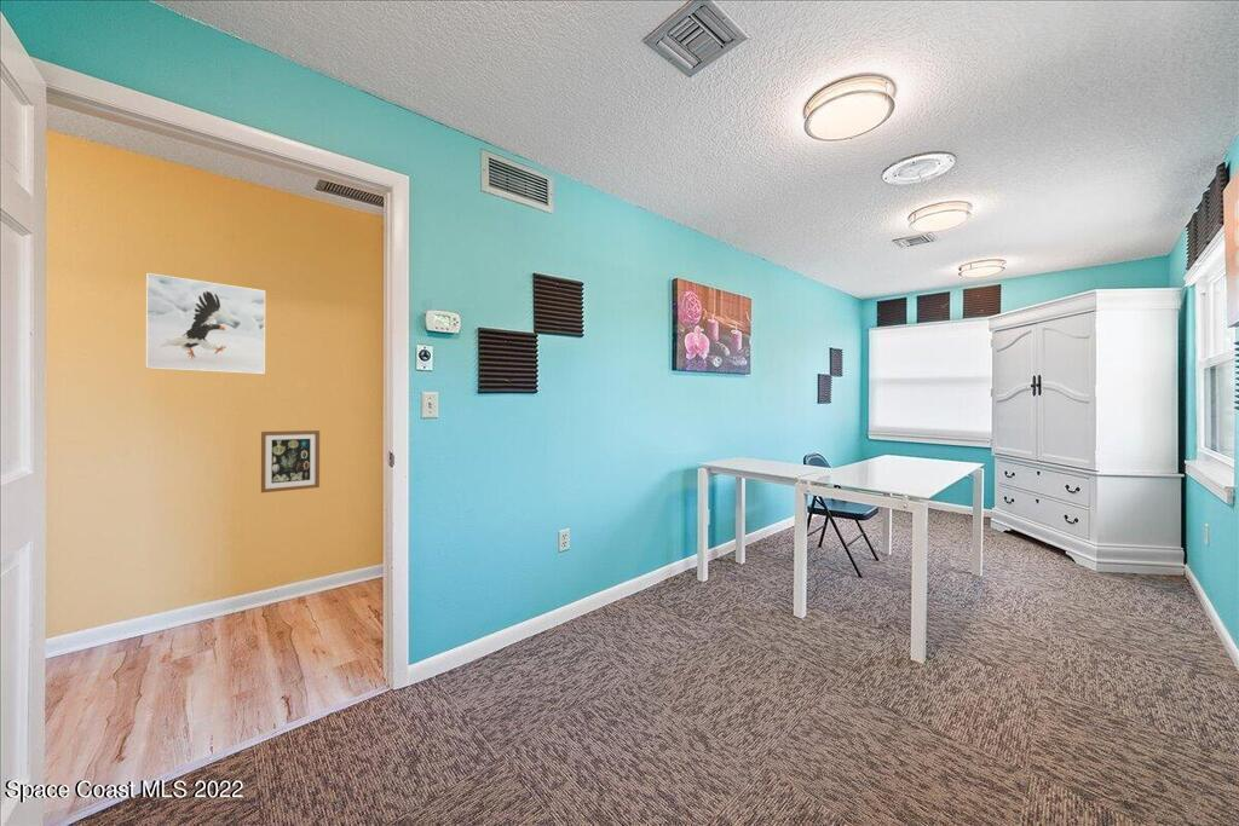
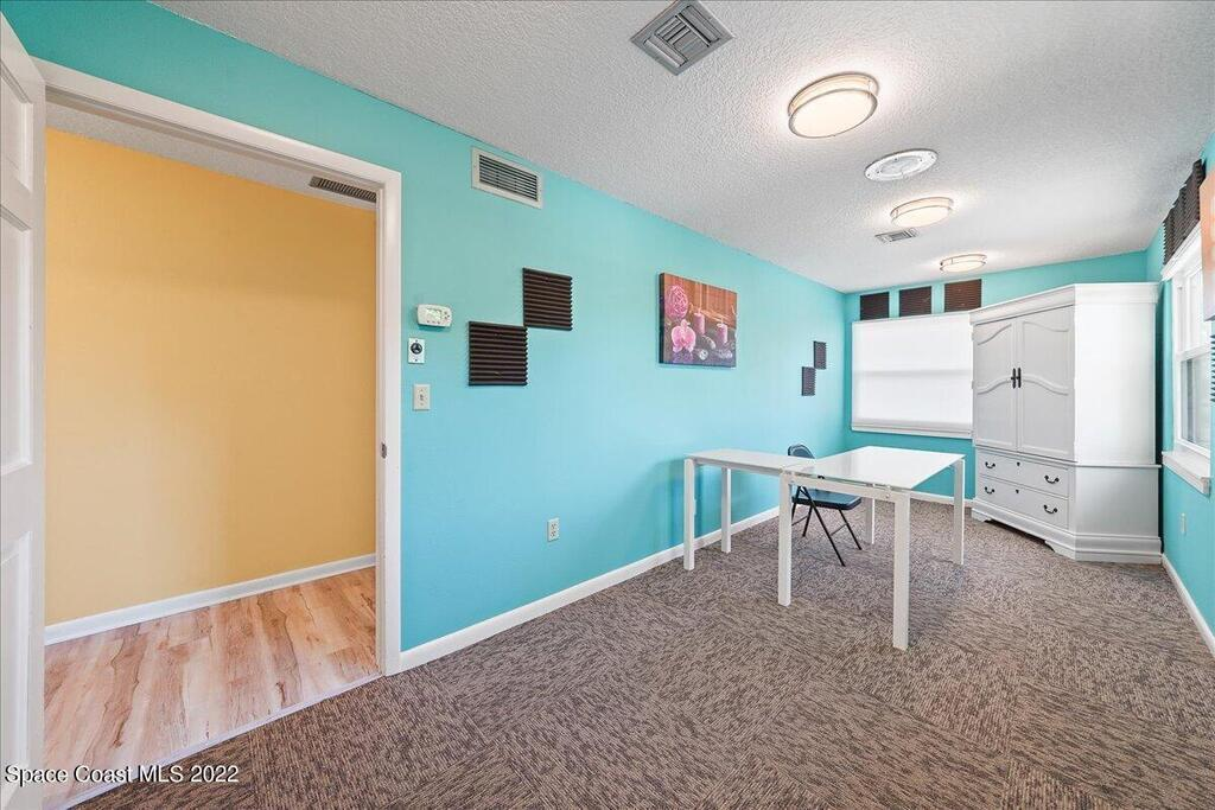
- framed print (209, 327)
- wall art (290, 460)
